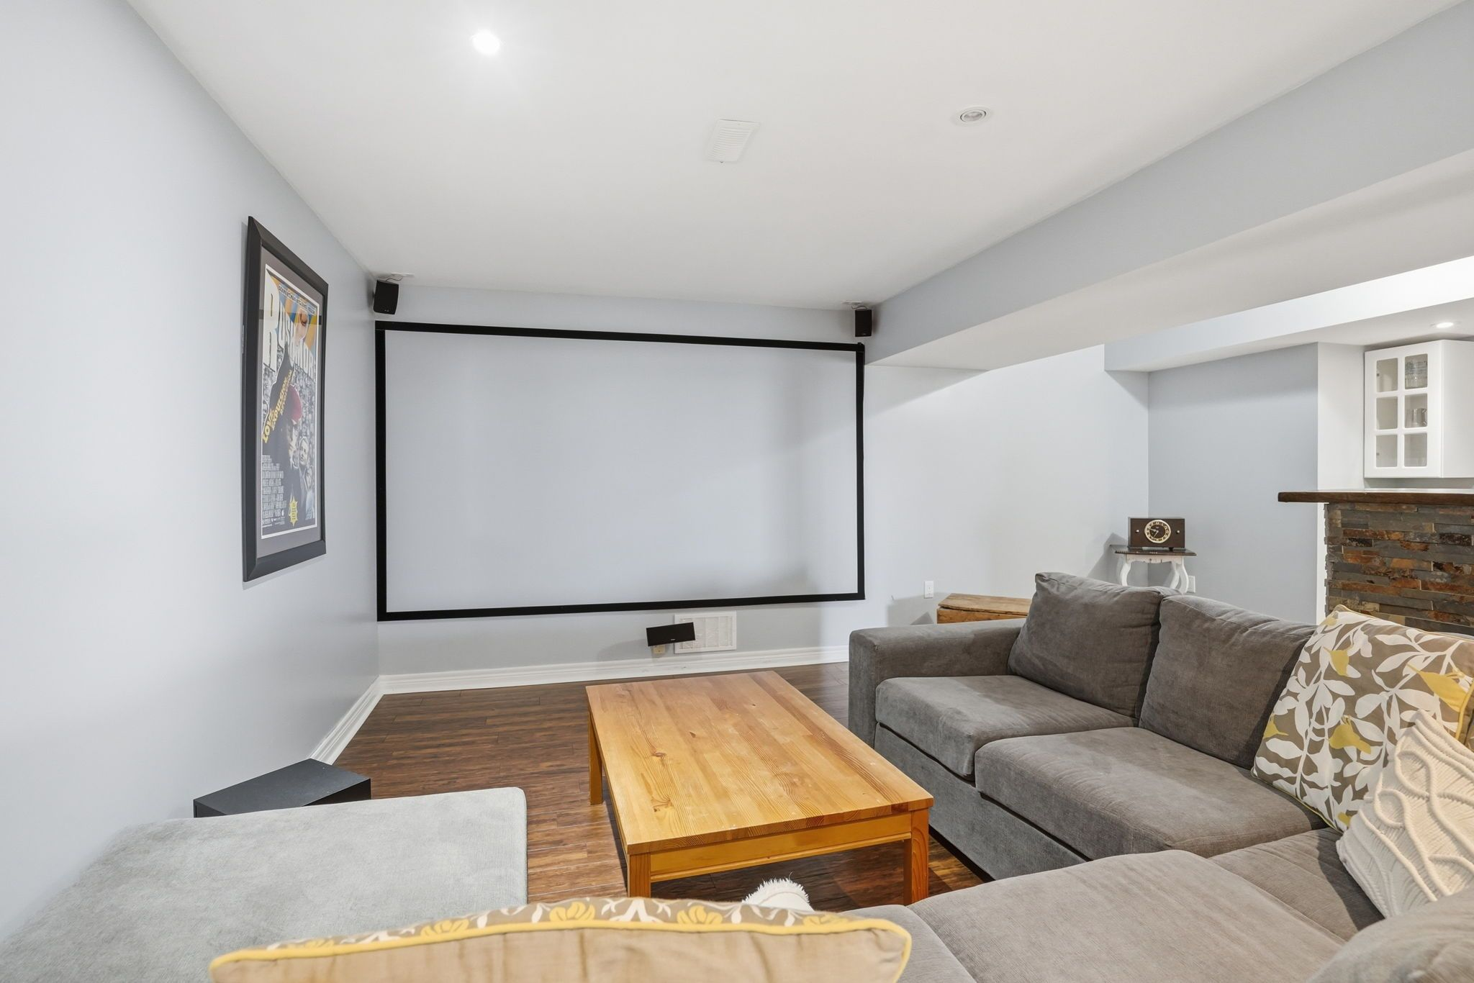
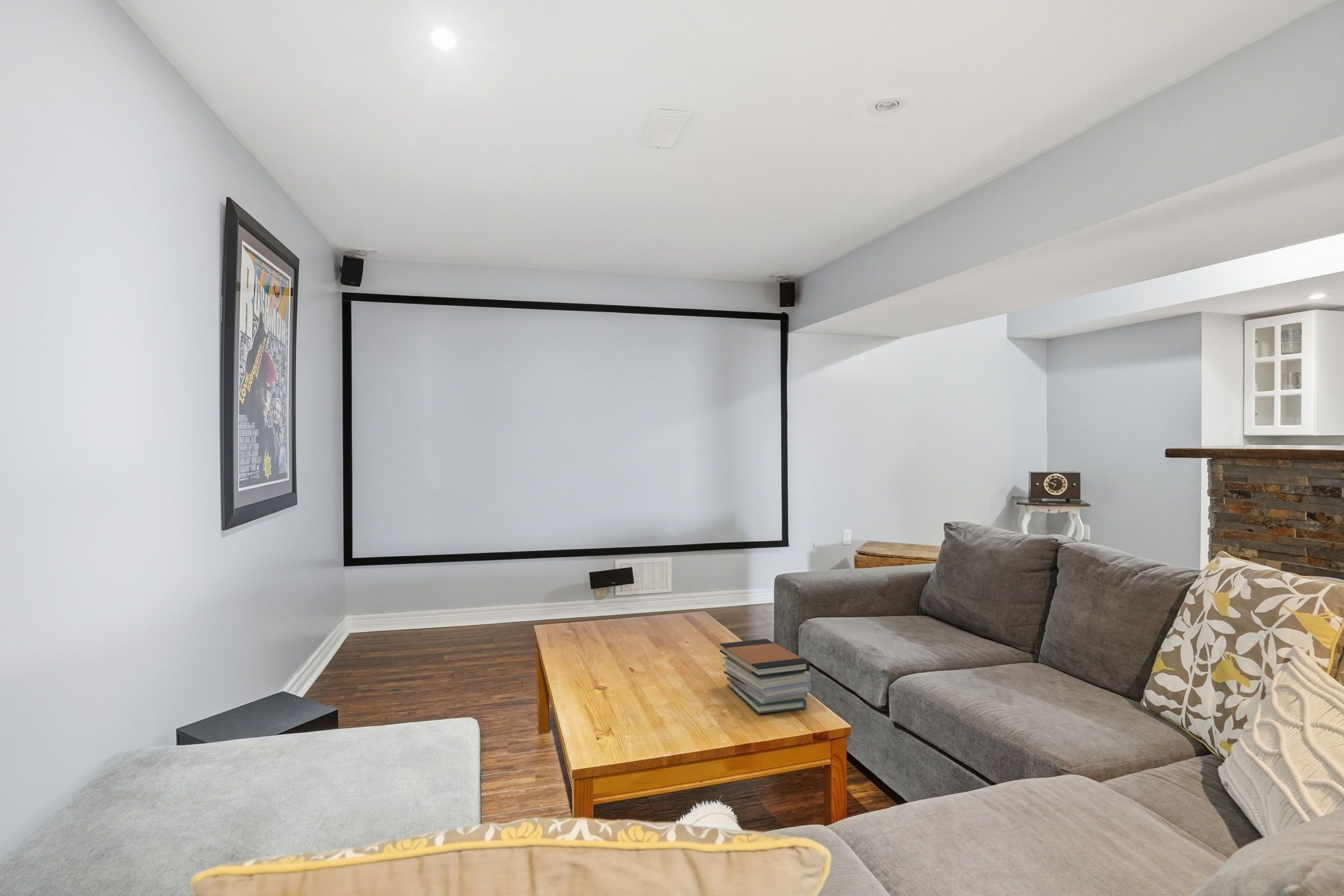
+ book stack (764, 674)
